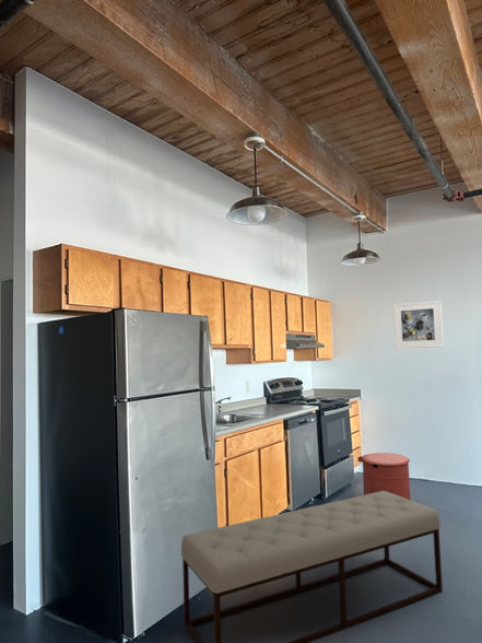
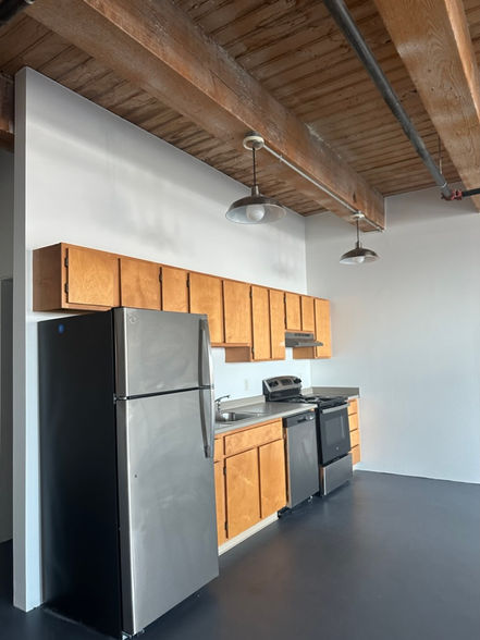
- bench (317, 563)
- trash can (387, 482)
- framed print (418, 325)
